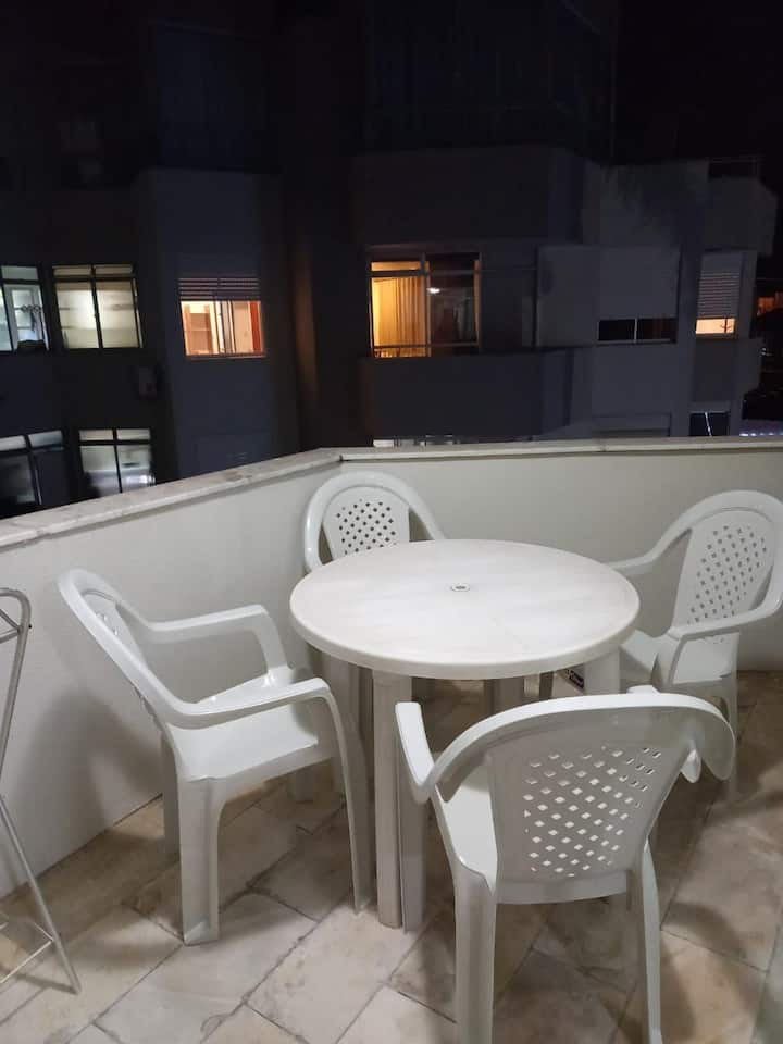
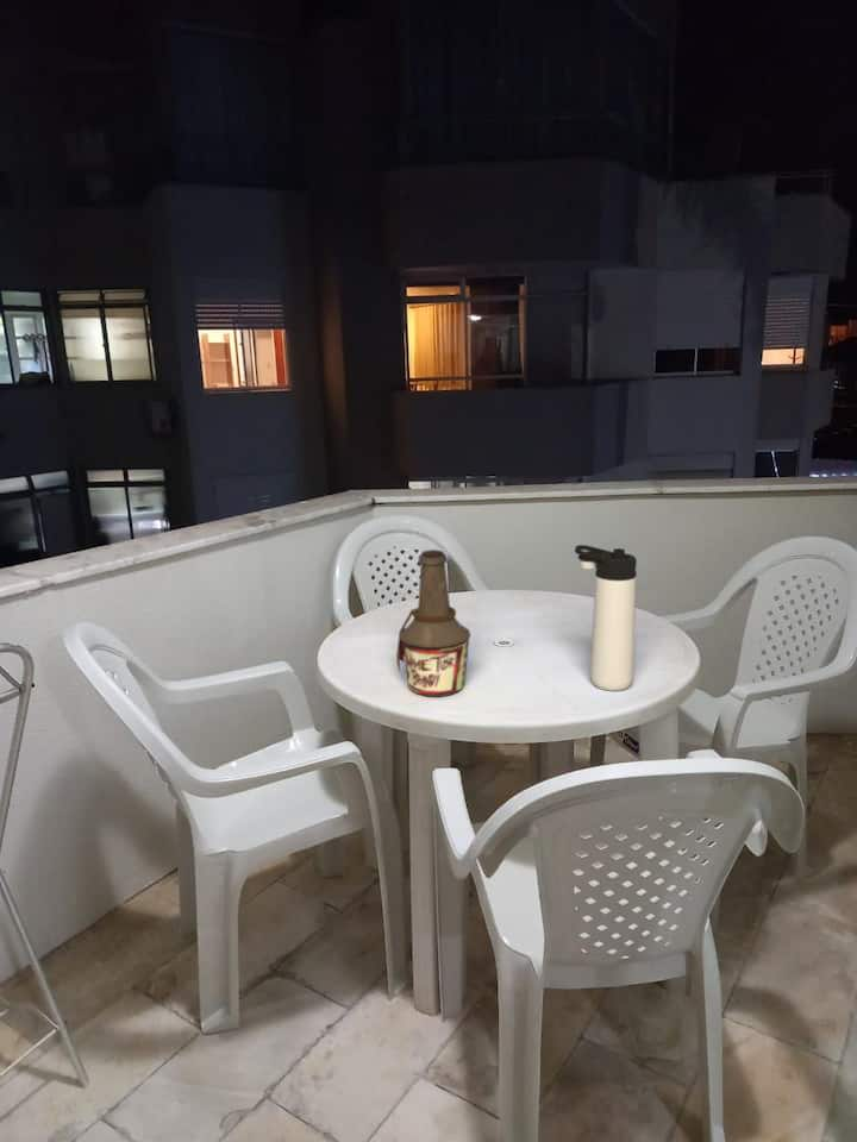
+ bottle (430, 620)
+ thermos bottle (603, 616)
